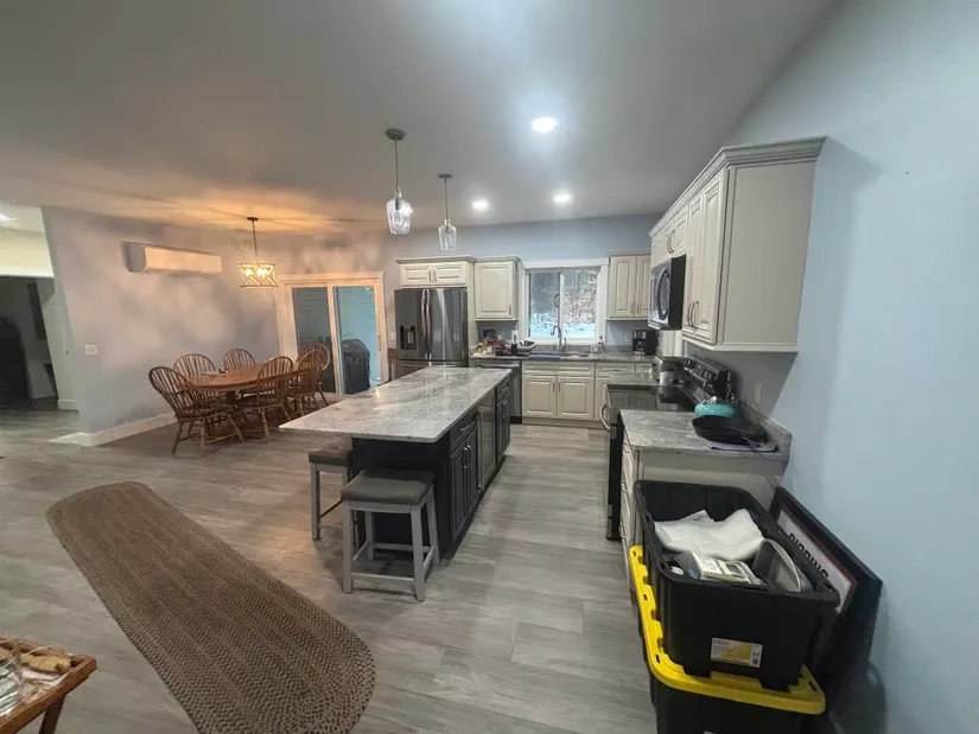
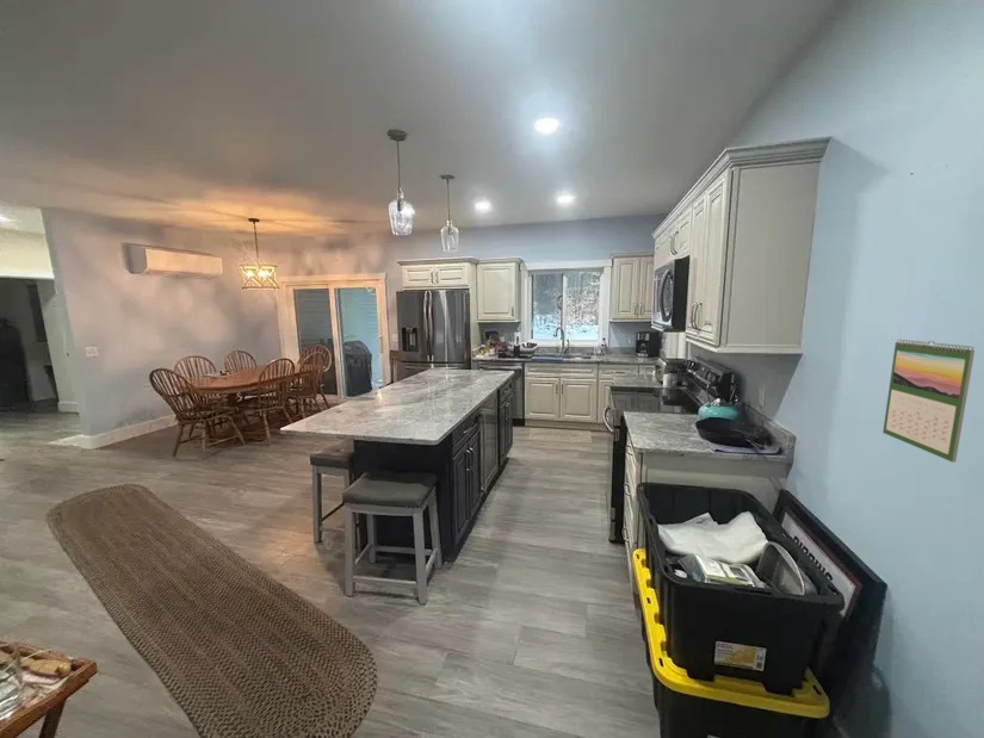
+ calendar (923, 393)
